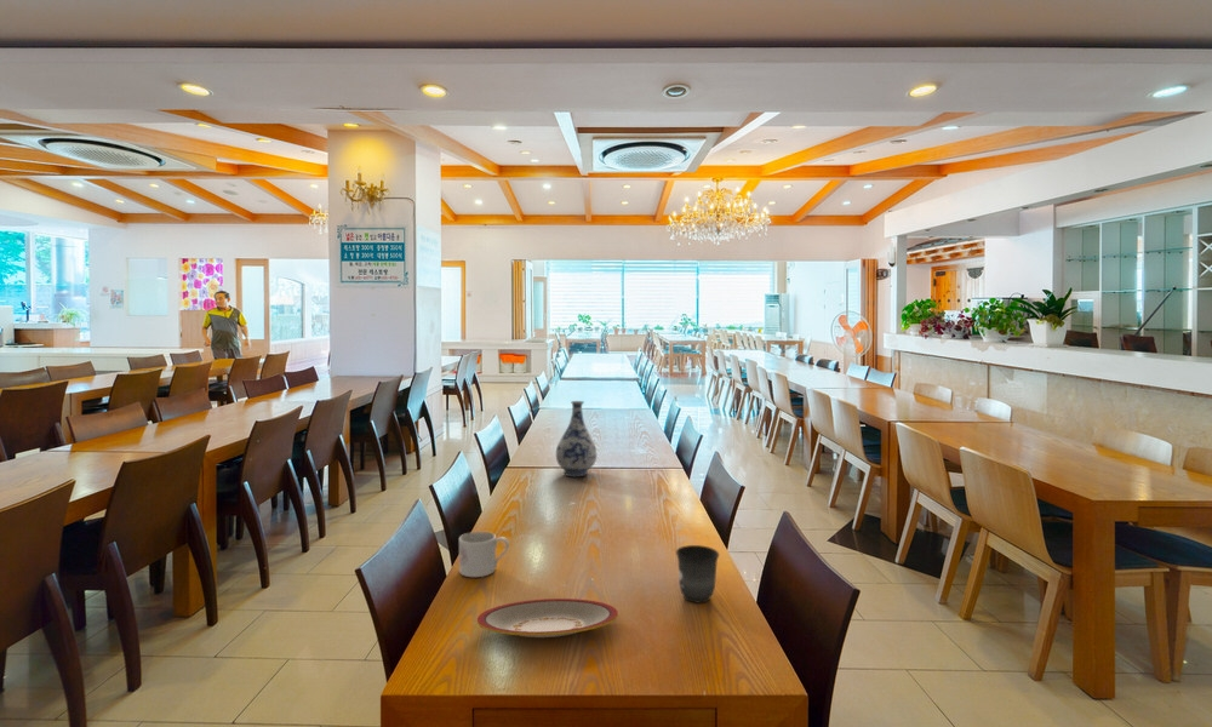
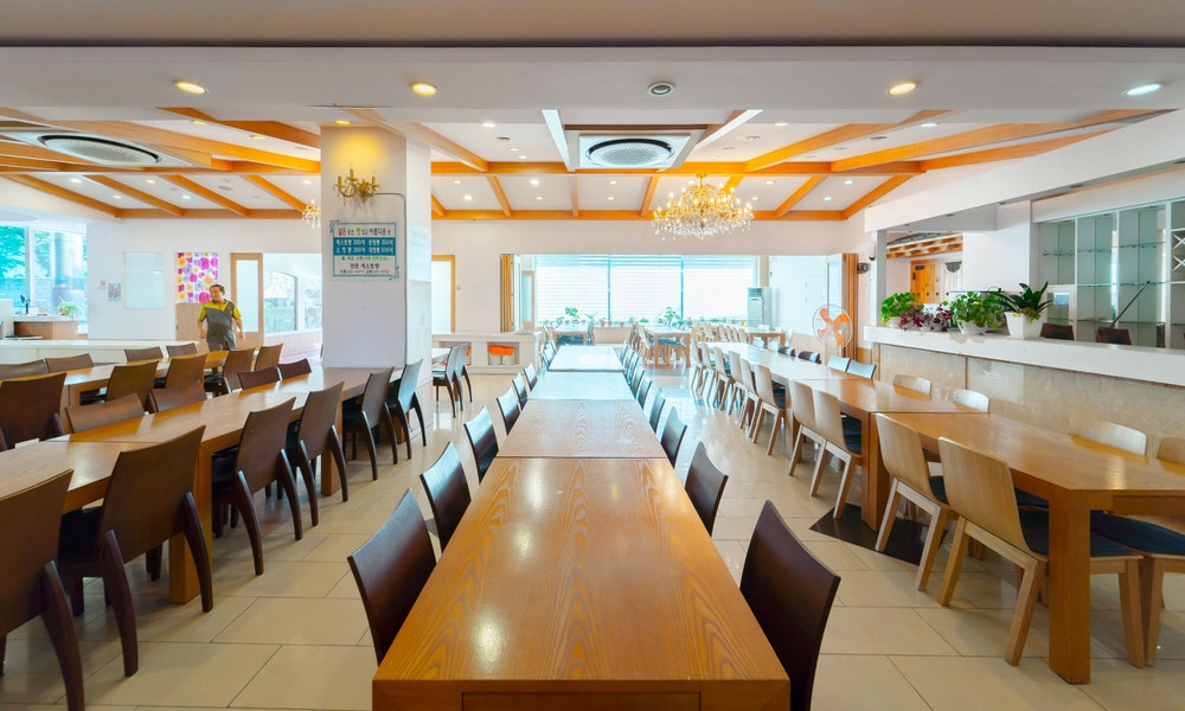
- plate (548, 620)
- vase (576, 437)
- mug (484, 553)
- mug (694, 571)
